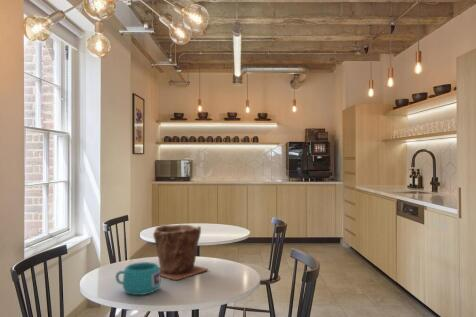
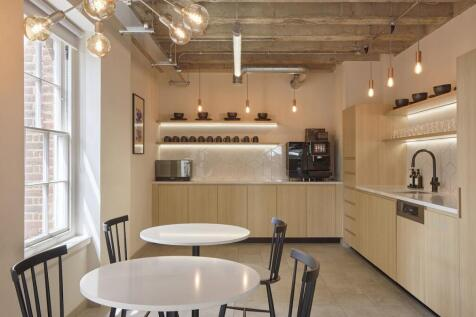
- plant pot (178, 248)
- cup (137, 278)
